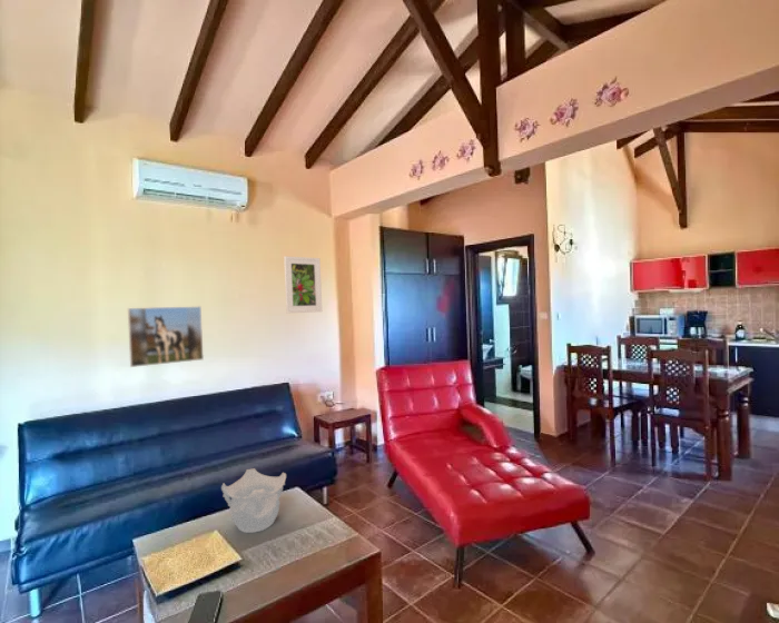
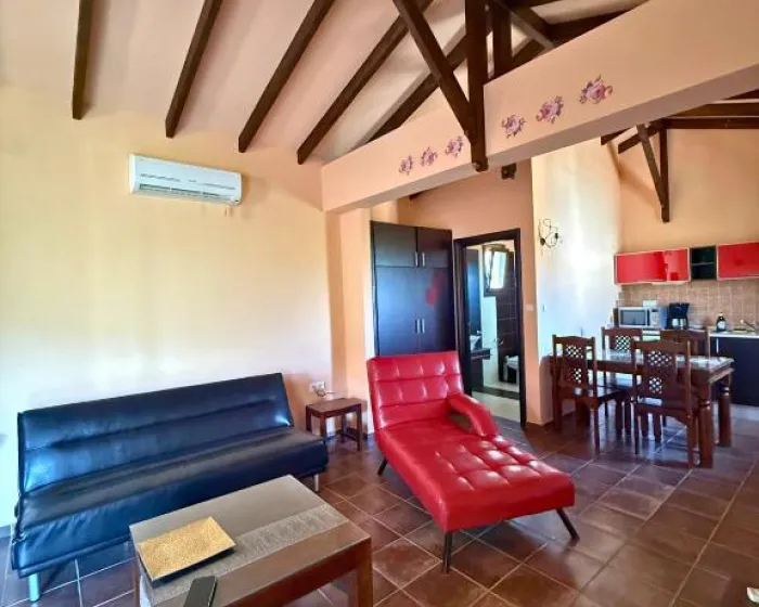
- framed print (303, 285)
- decorative bowl (255, 500)
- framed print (167, 335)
